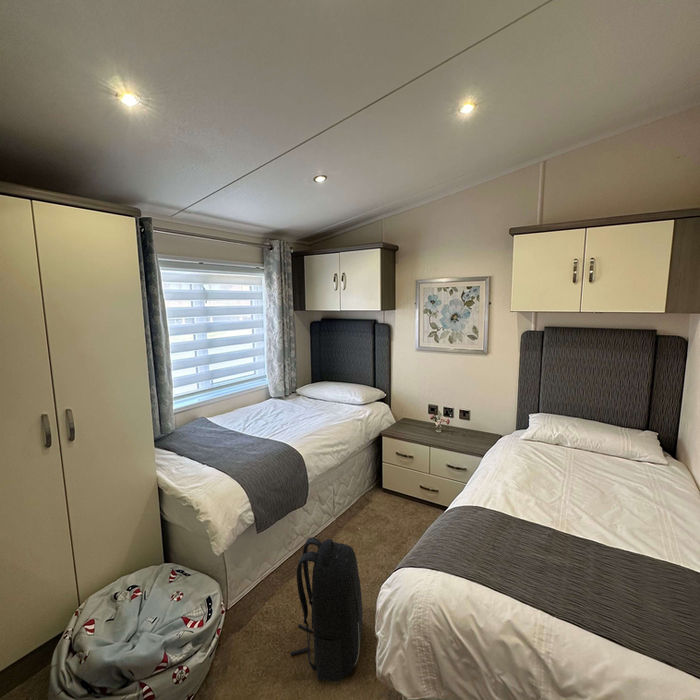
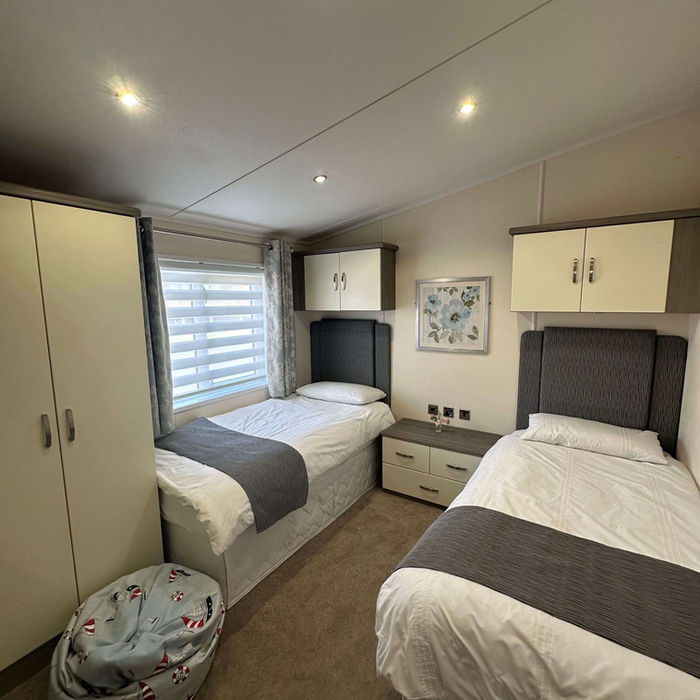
- backpack (326, 595)
